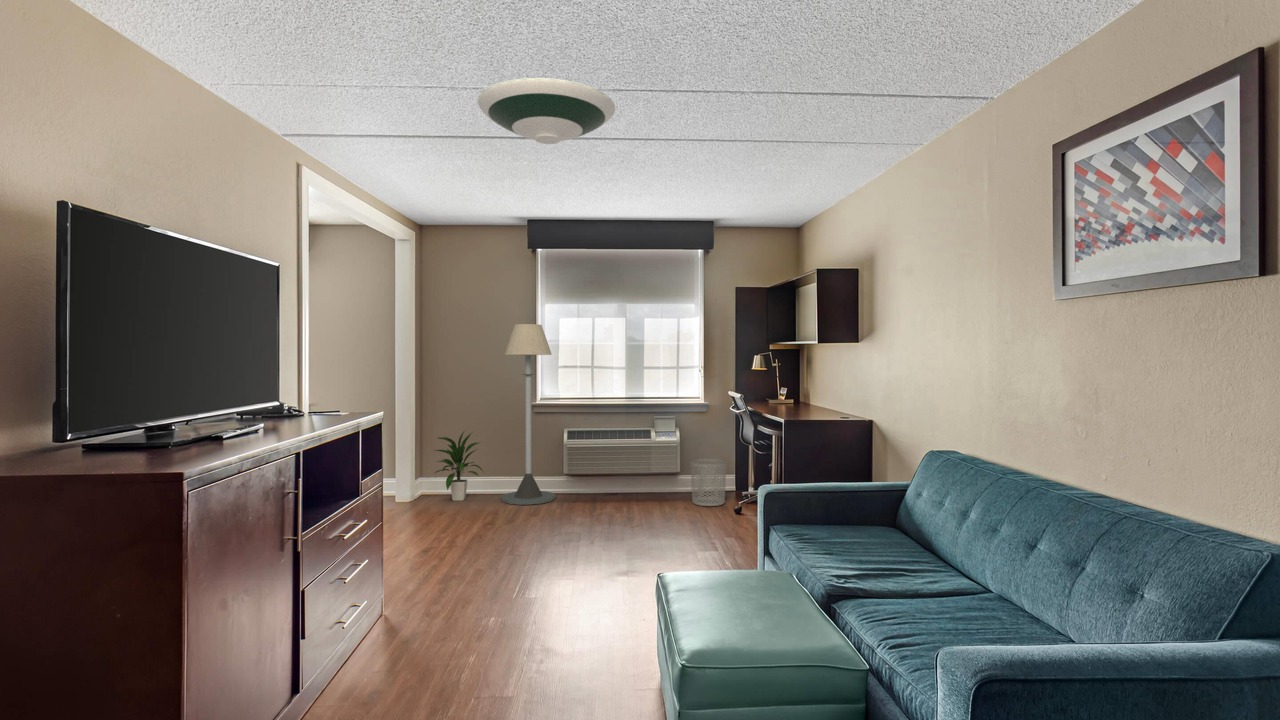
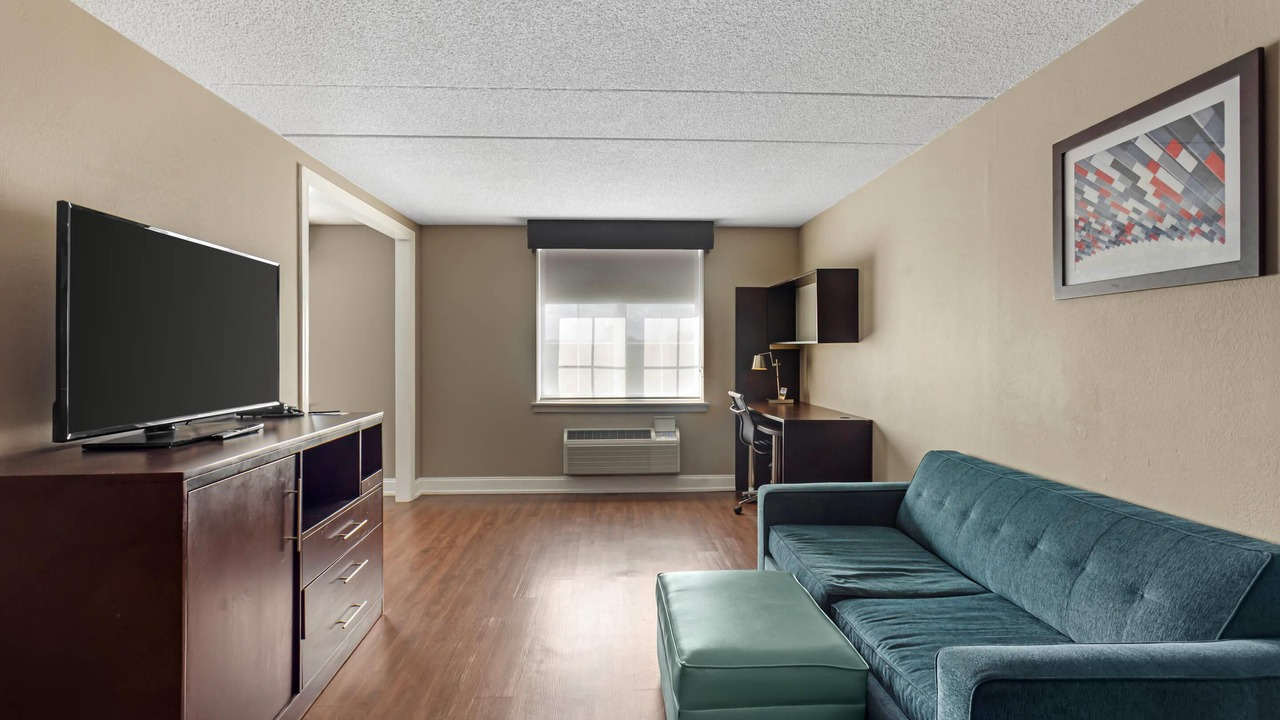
- indoor plant (457, 464)
- waste bin (708, 482)
- floor lamp (528, 411)
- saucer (547, 123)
